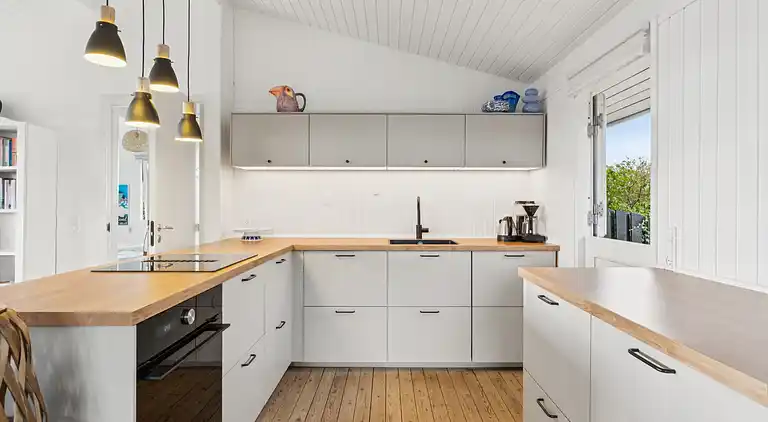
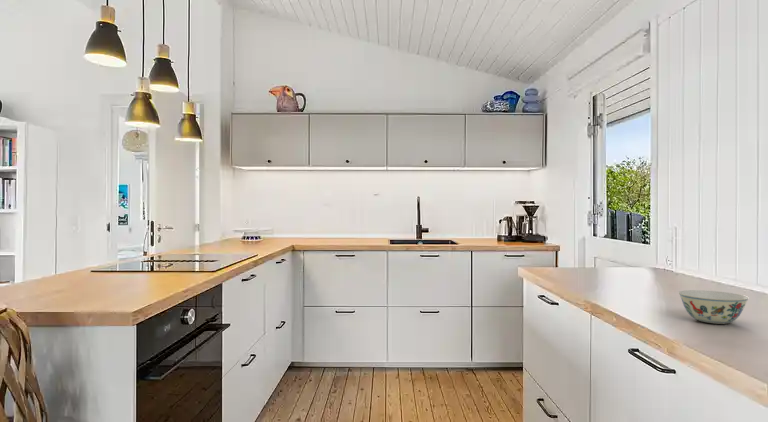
+ chinaware (712, 307)
